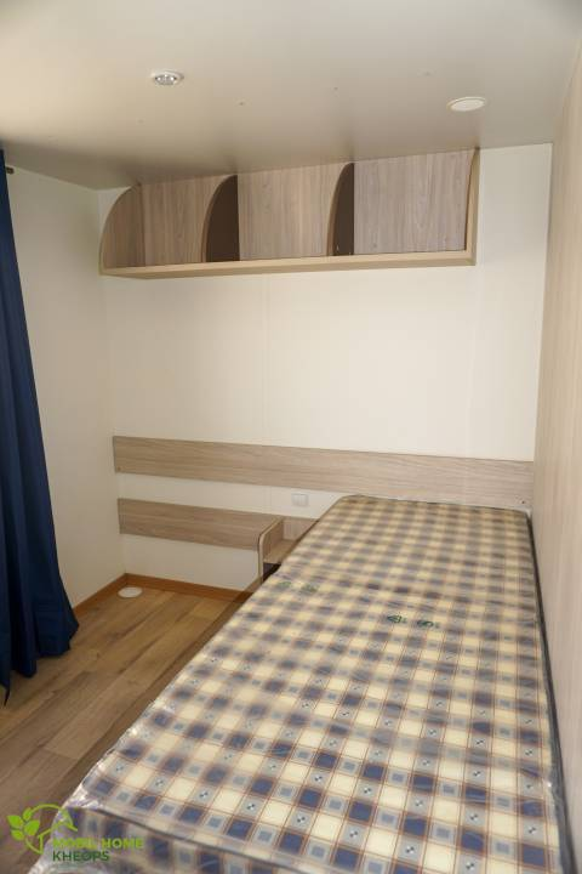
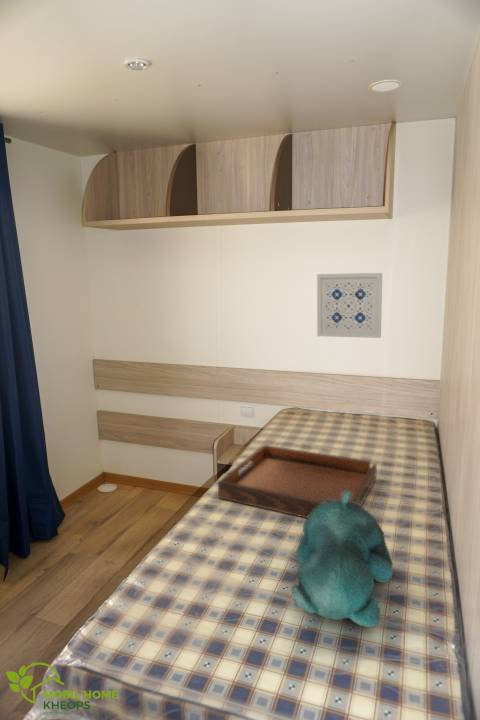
+ teddy bear (334, 550)
+ wall art (348, 305)
+ serving tray (300, 479)
